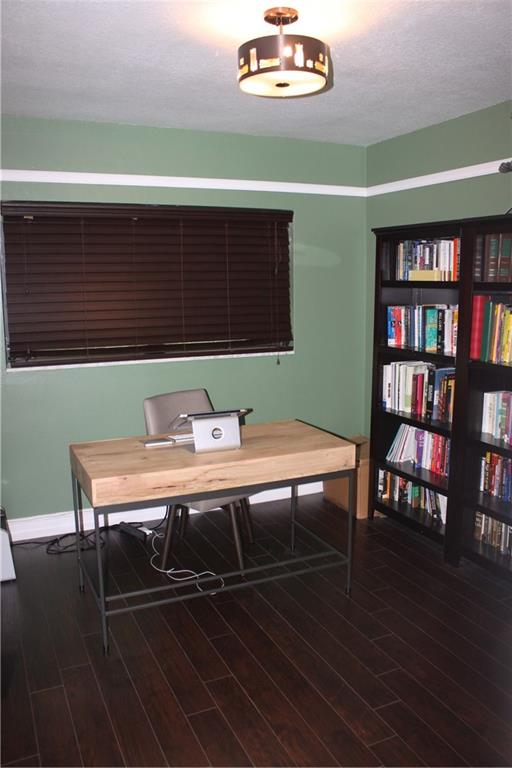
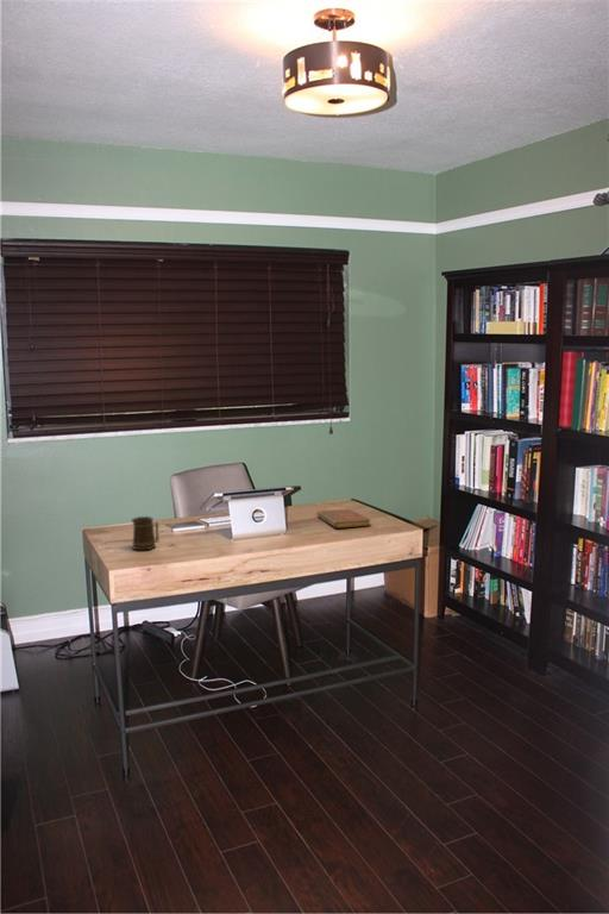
+ notebook (343, 518)
+ mug (145, 533)
